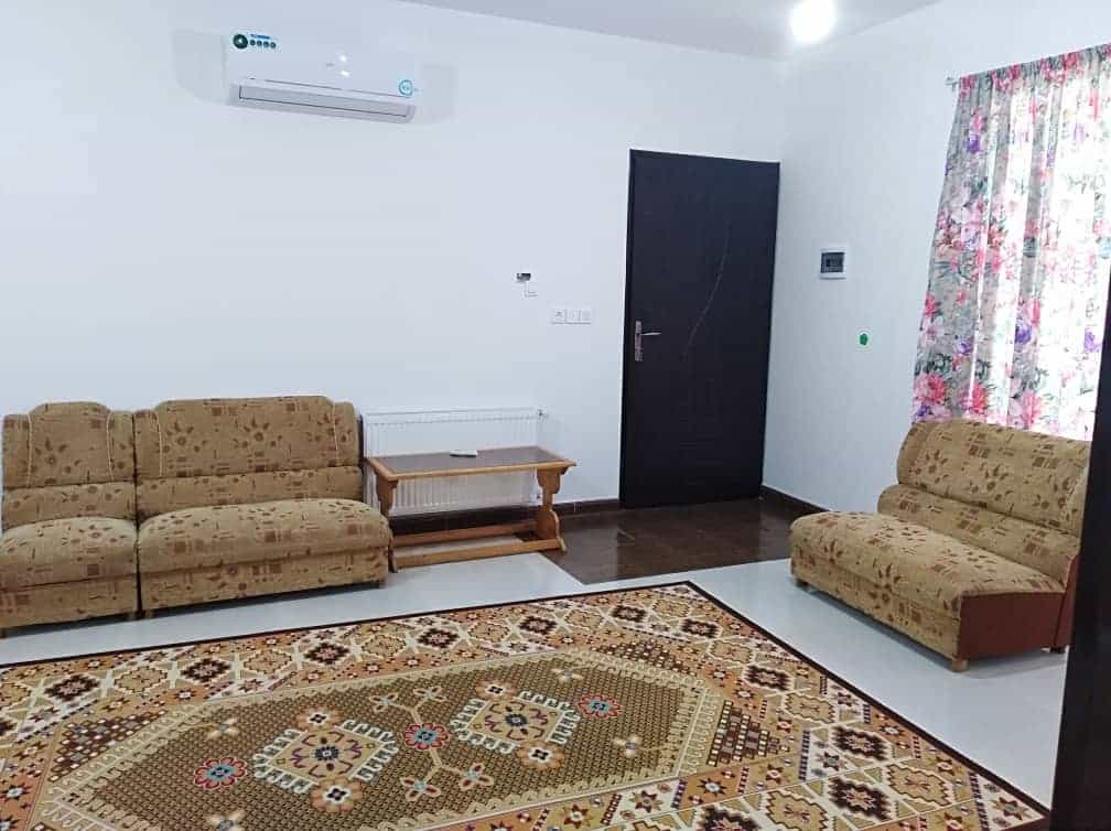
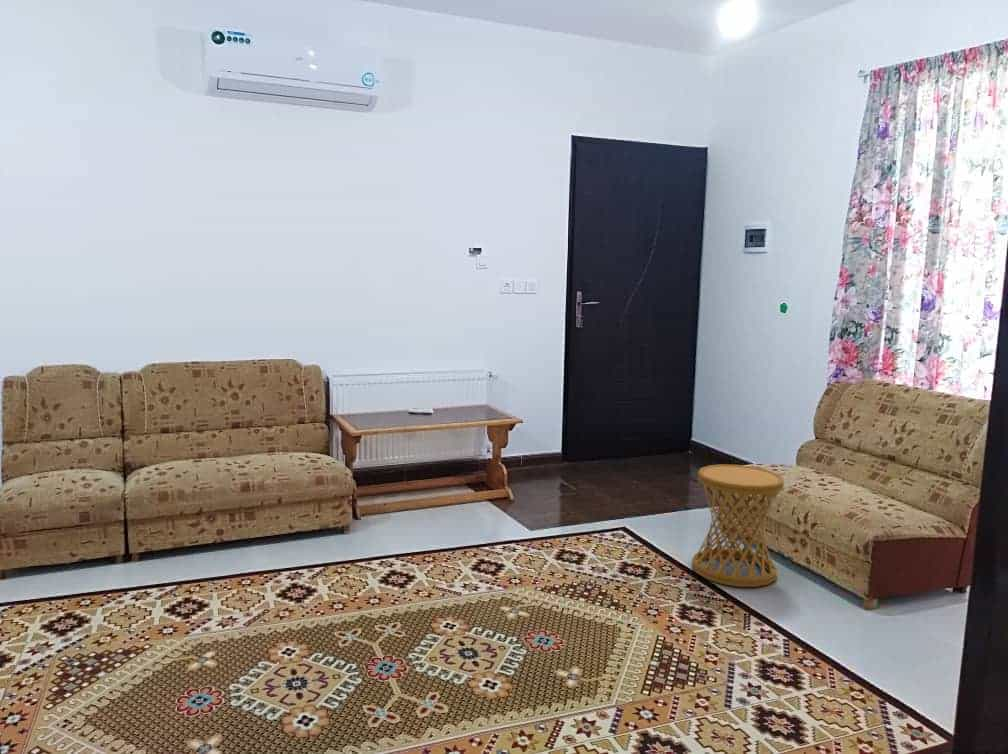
+ side table (736, 522)
